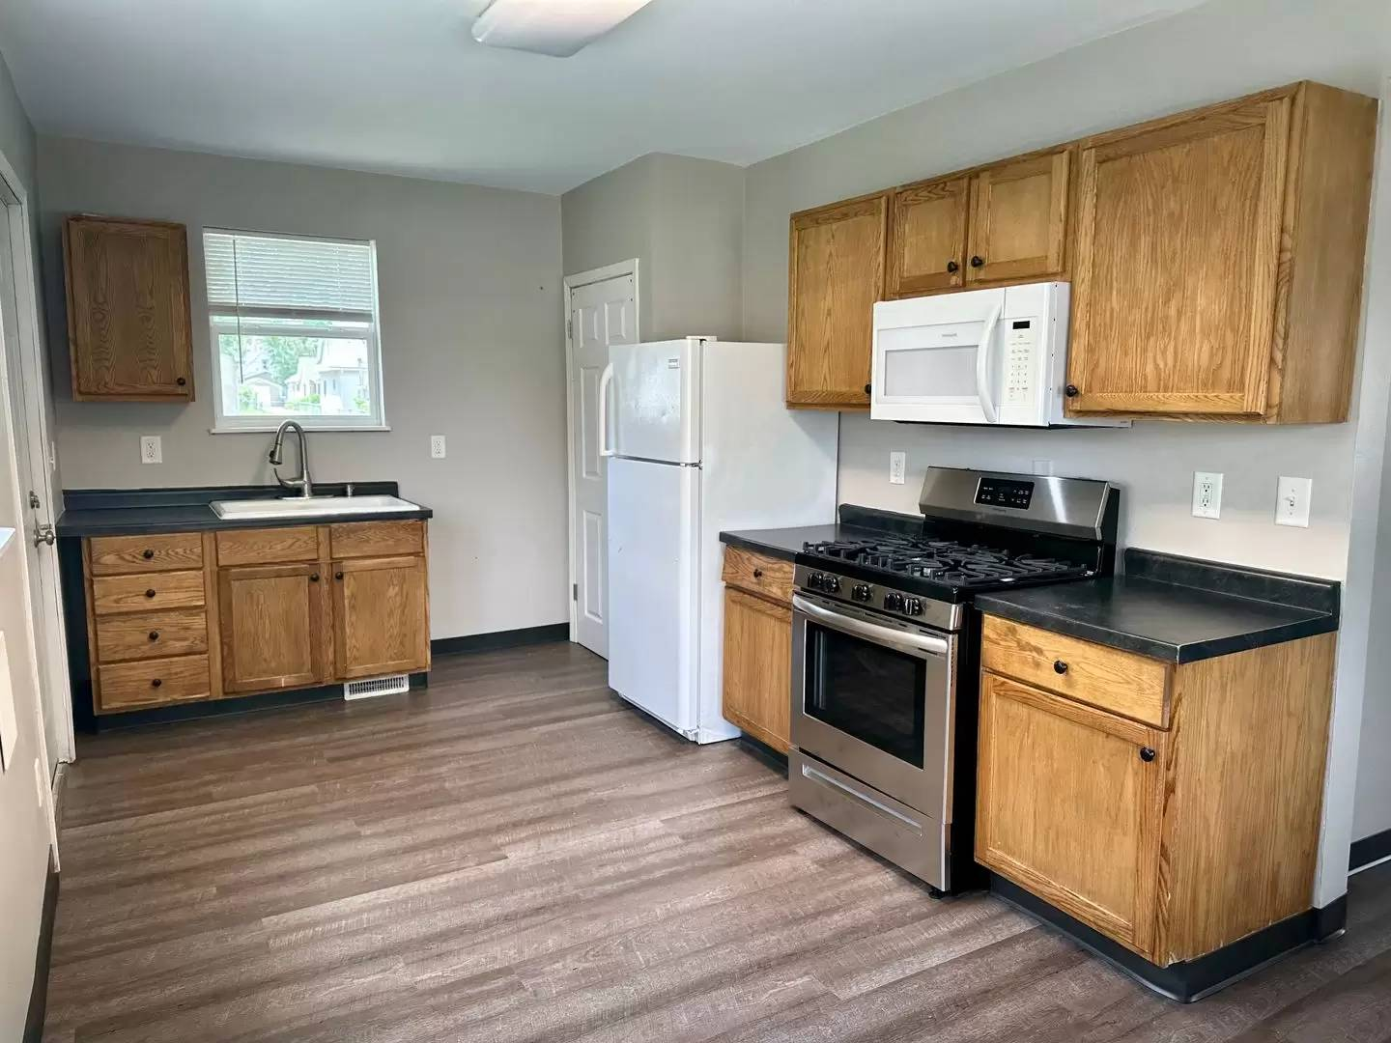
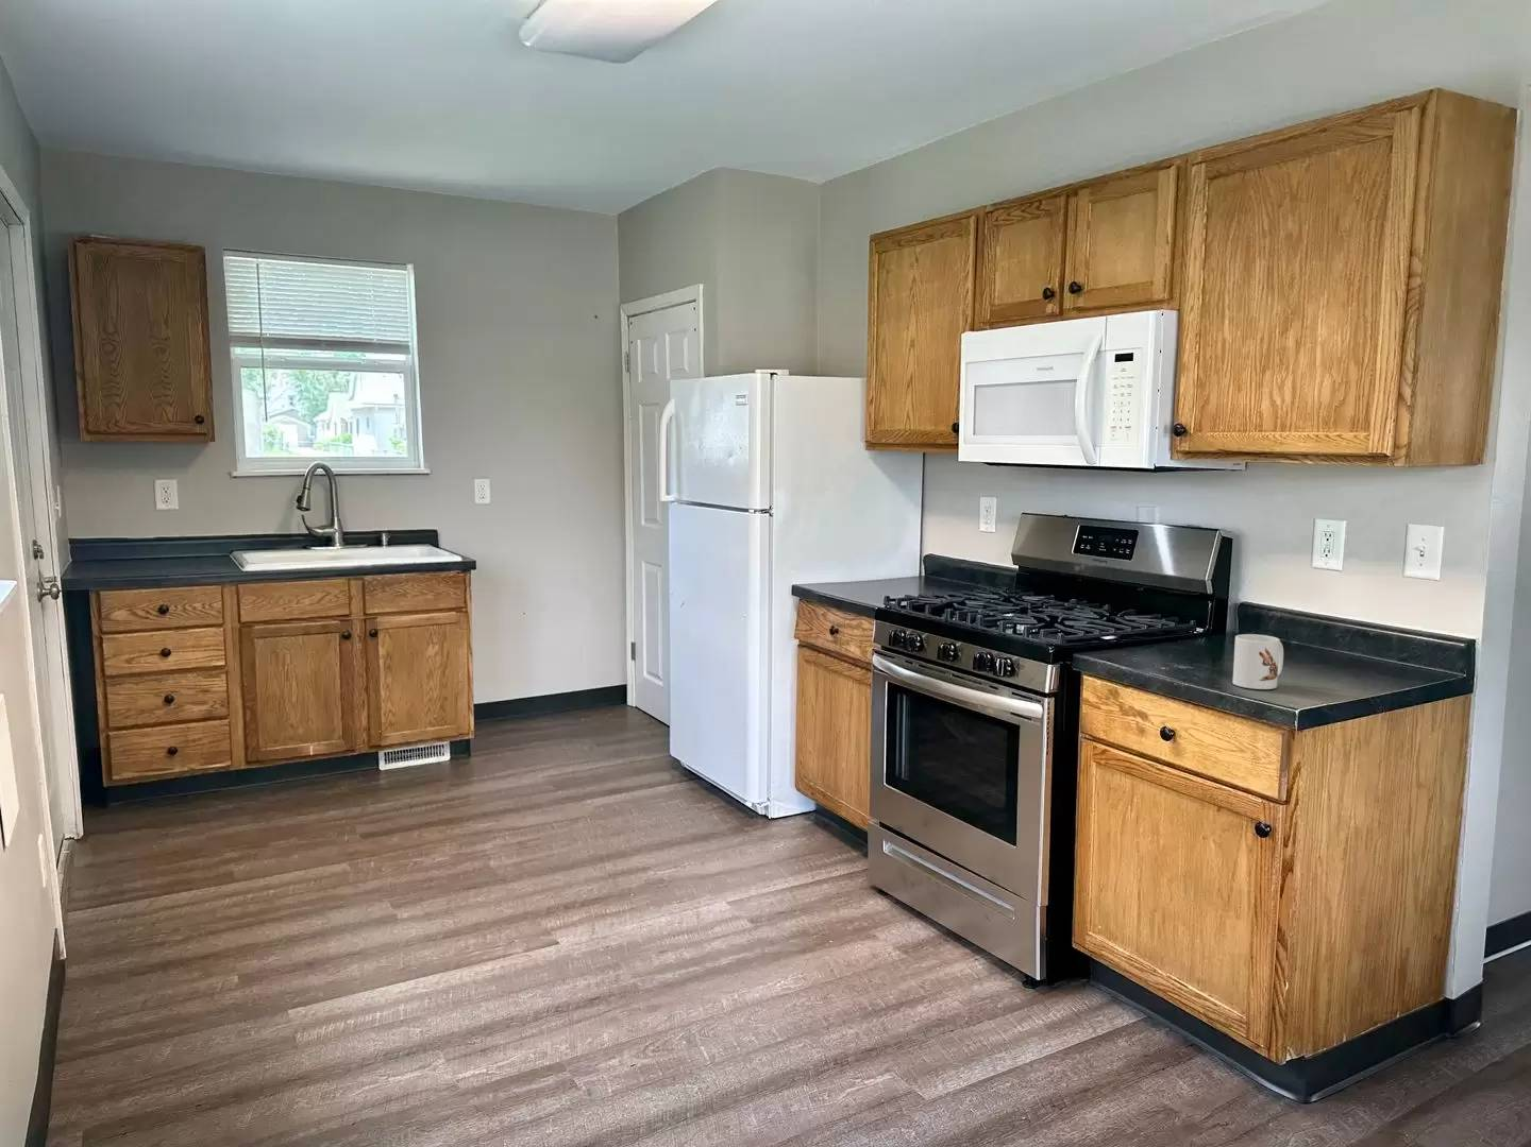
+ mug (1261, 659)
